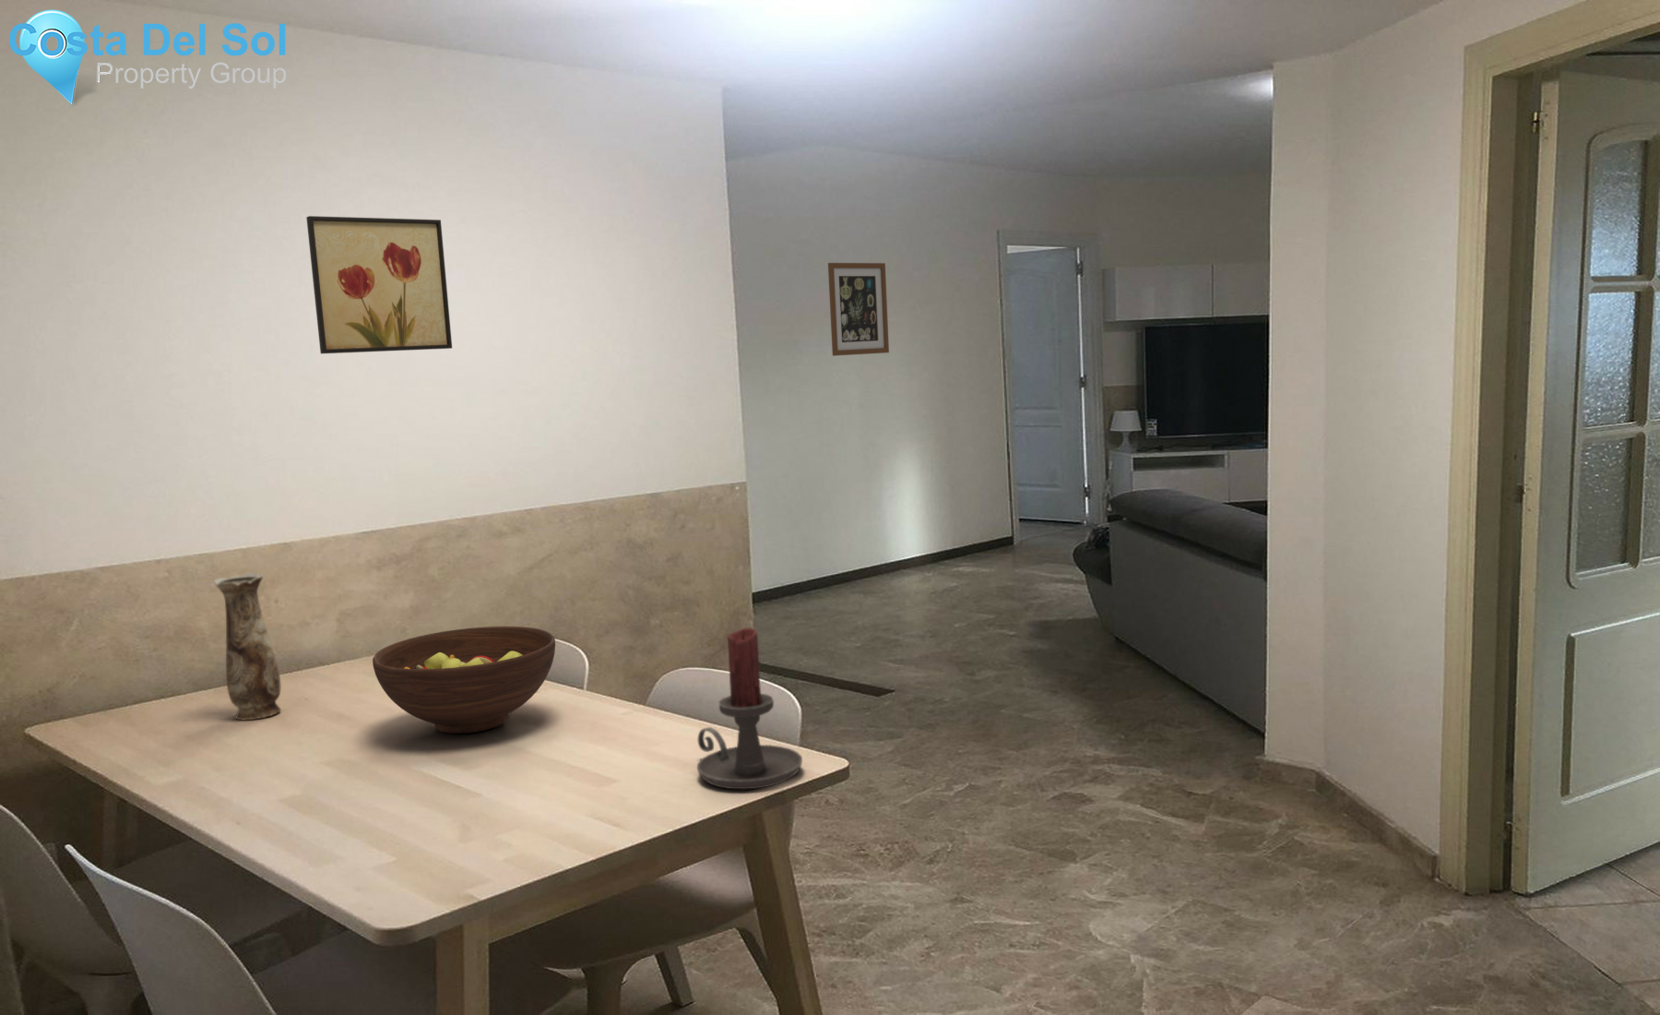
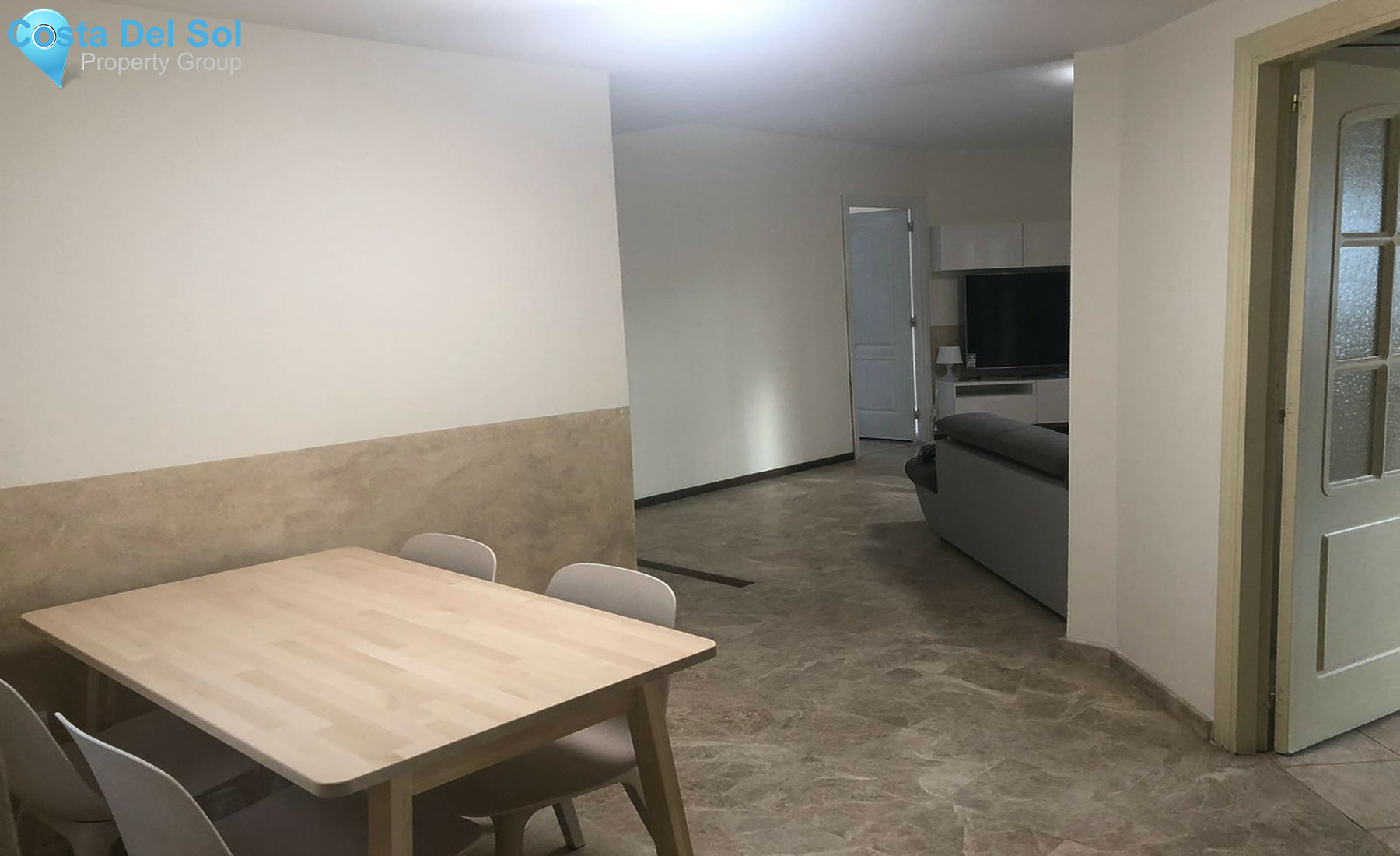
- candle holder (736, 700)
- wall art (381, 285)
- fruit bowl (468, 685)
- vase (248, 646)
- wall art (858, 308)
